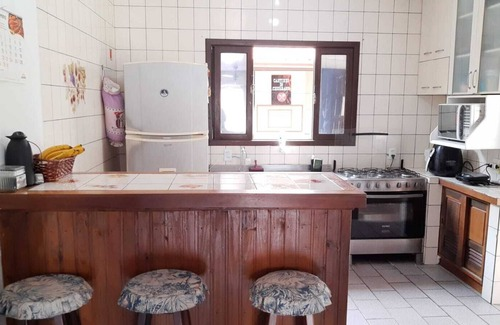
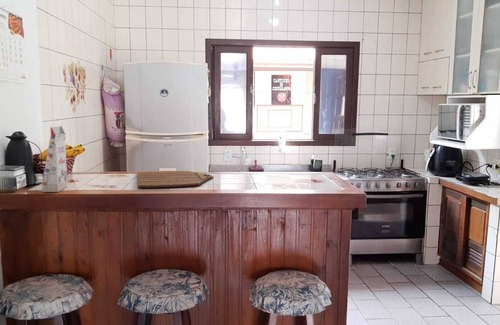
+ gift box (54, 158)
+ cutting board (176, 176)
